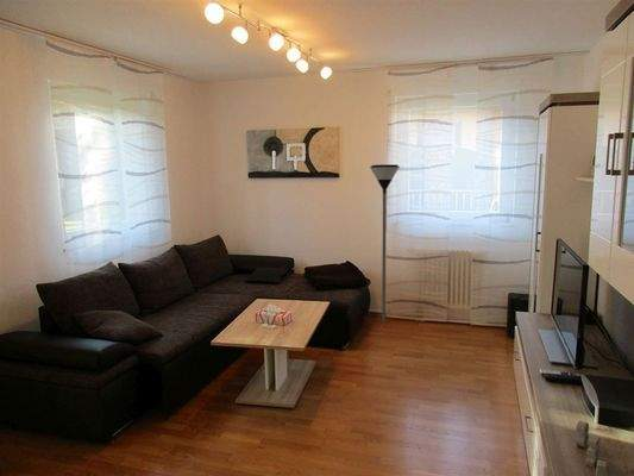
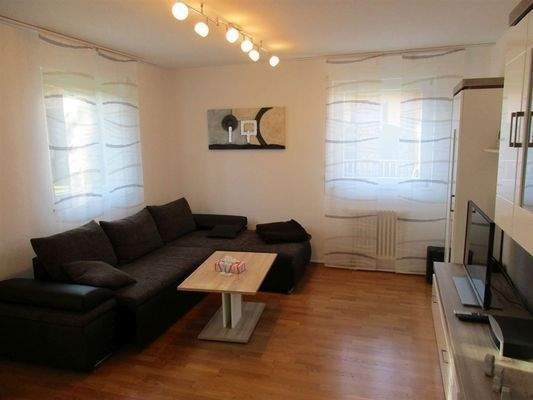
- floor lamp (383, 244)
